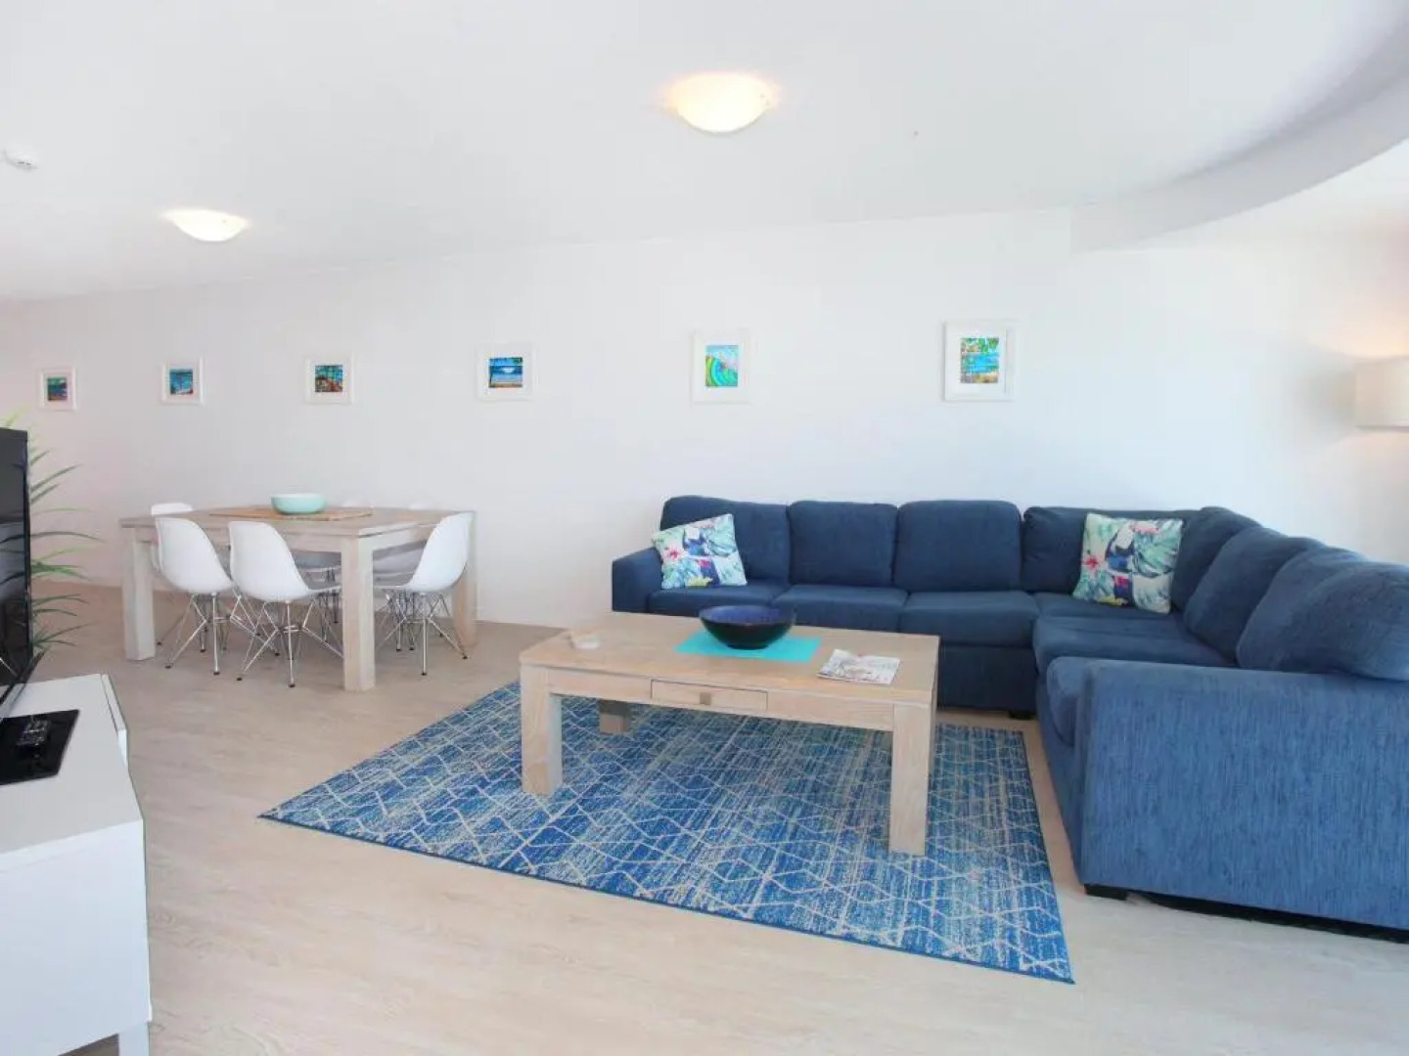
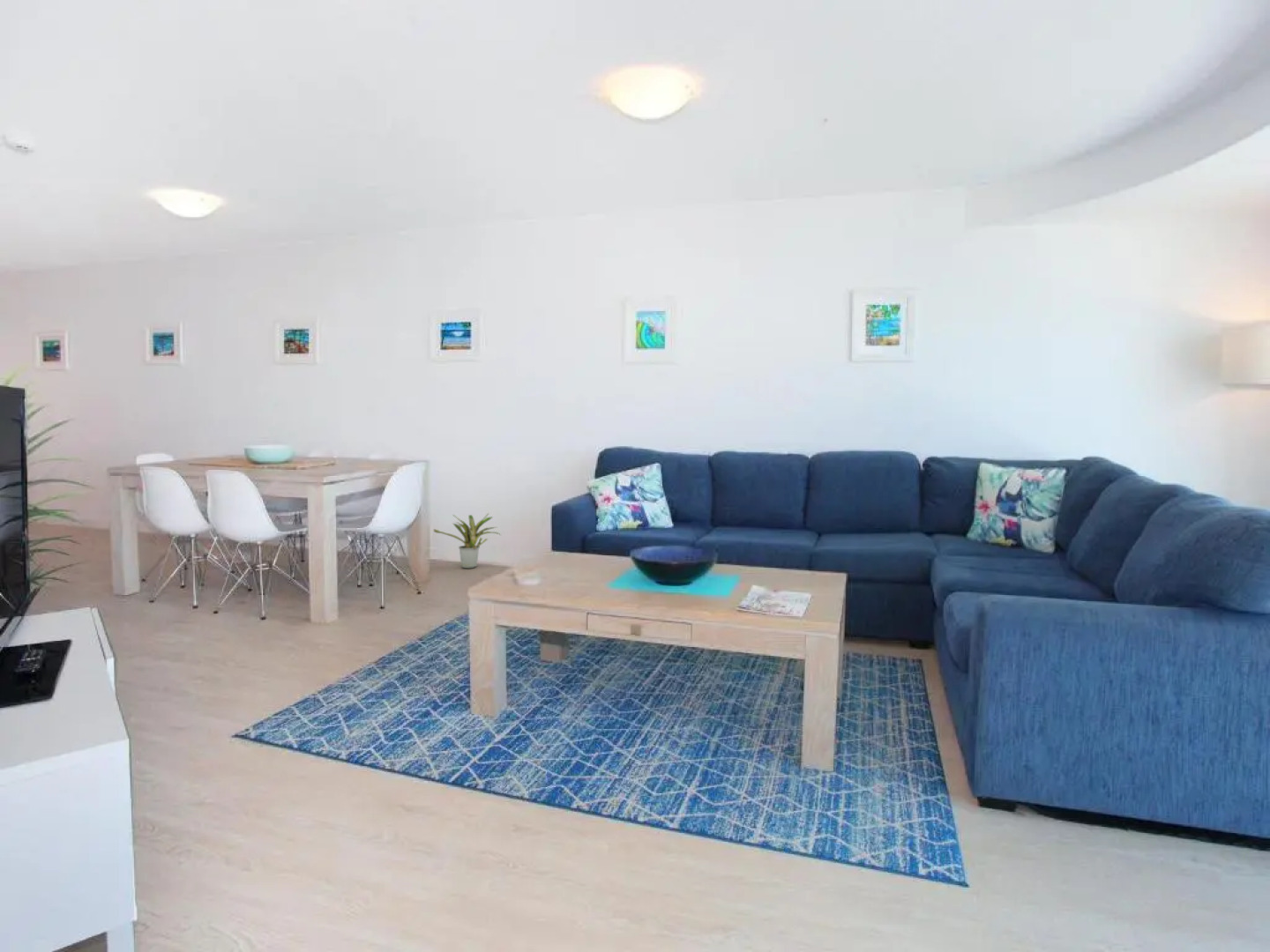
+ potted plant (471, 539)
